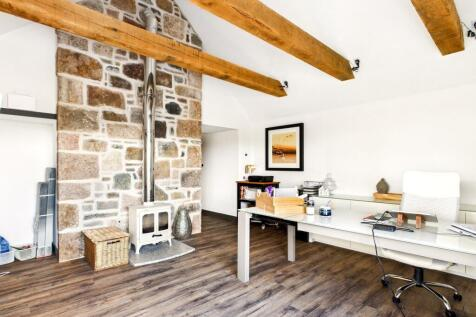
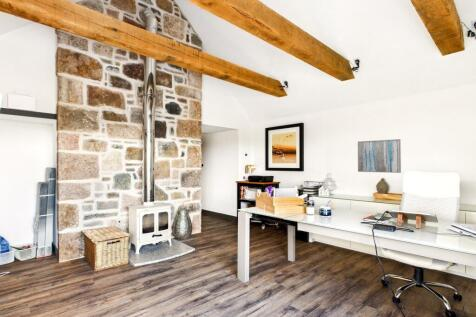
+ wall art (378, 156)
